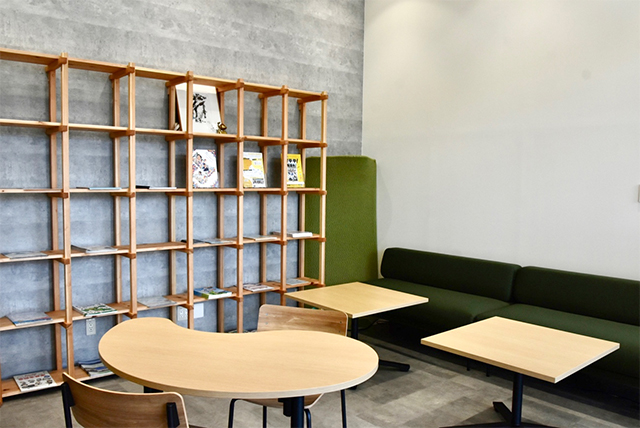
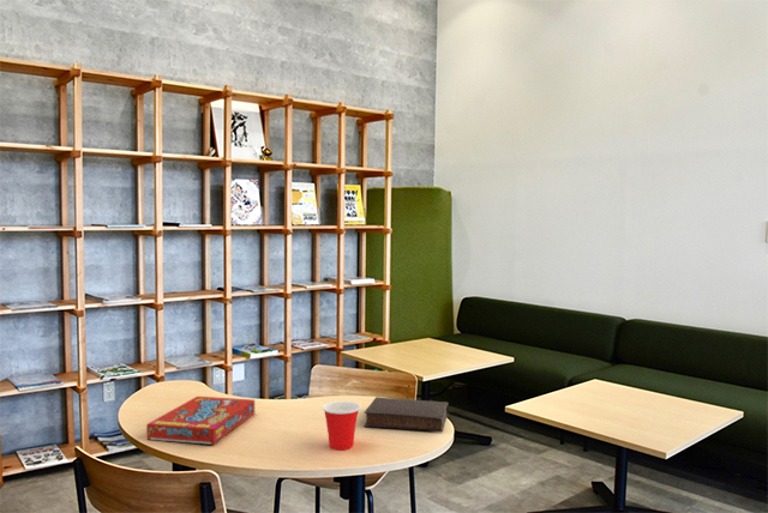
+ snack box (204, 418)
+ book (407, 412)
+ cup (341, 426)
